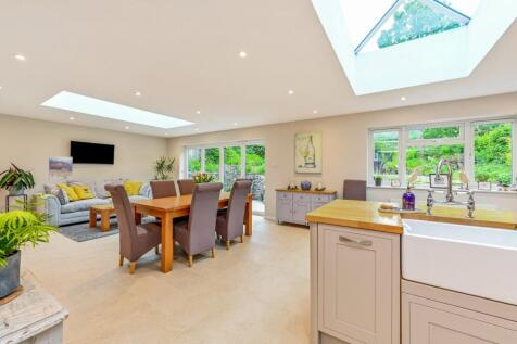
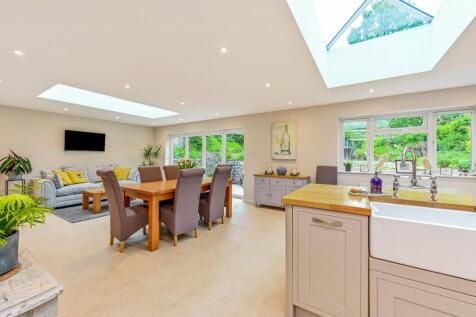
- wall art (61, 168)
